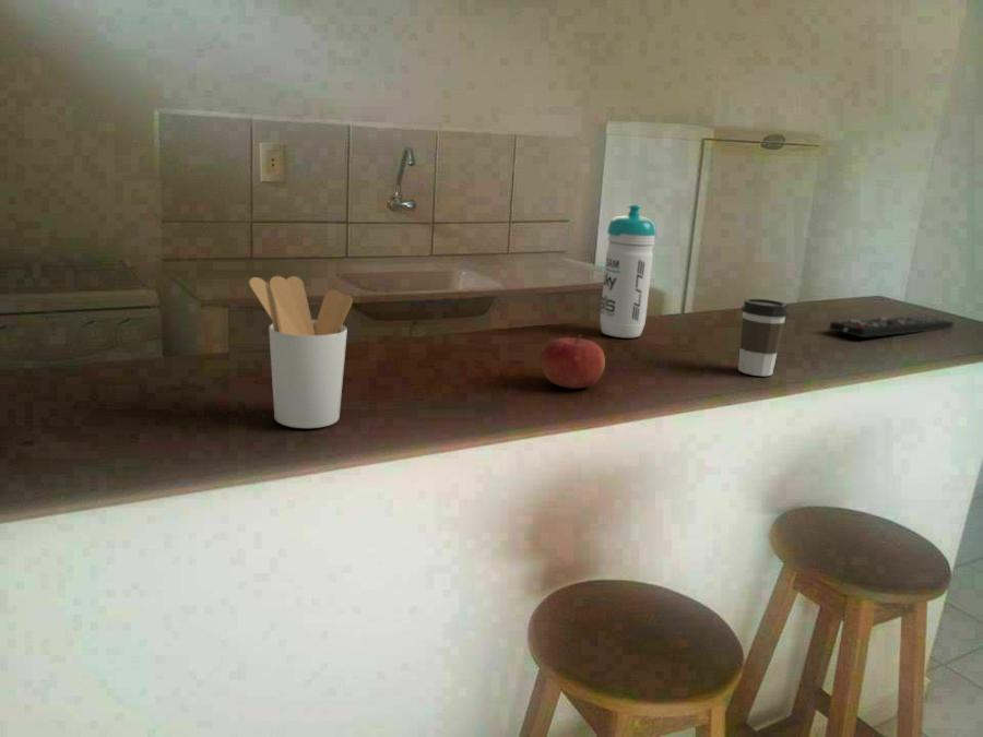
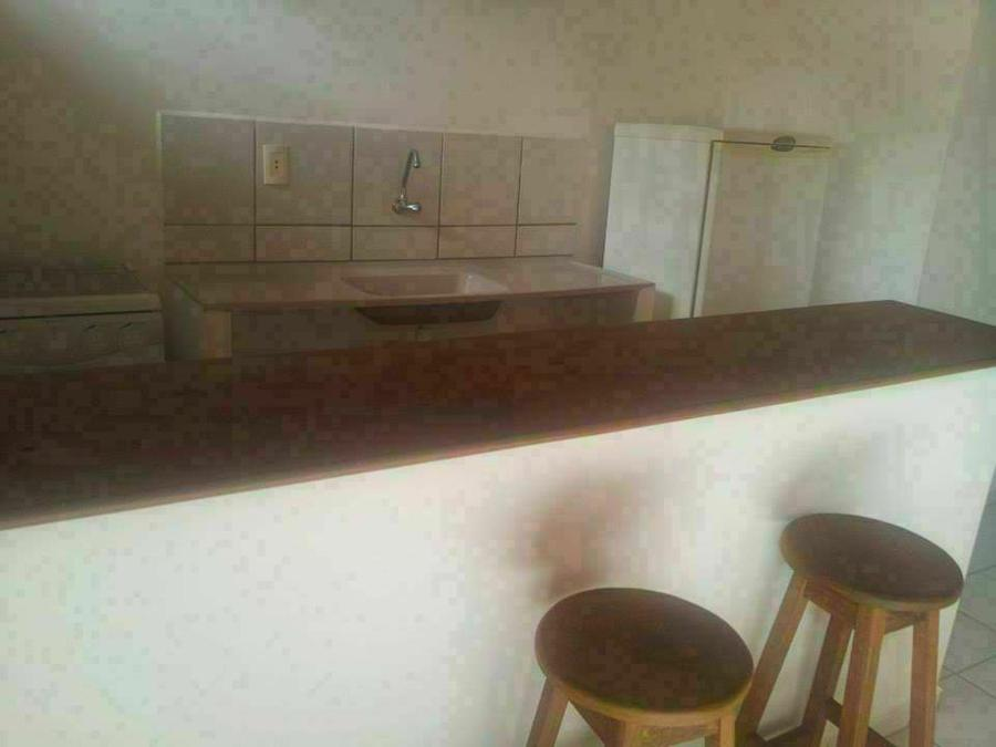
- utensil holder (297, 346)
- water bottle (627, 270)
- fruit (572, 359)
- remote control (892, 324)
- coffee cup (760, 337)
